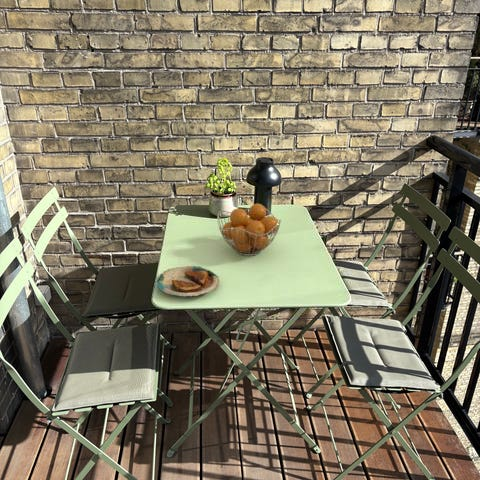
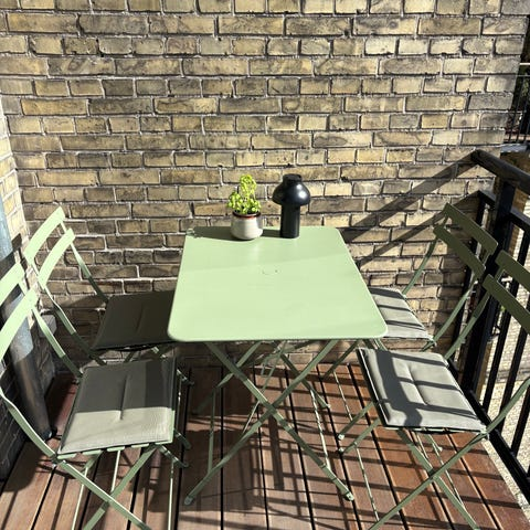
- fruit basket (248, 229)
- plate (188, 280)
